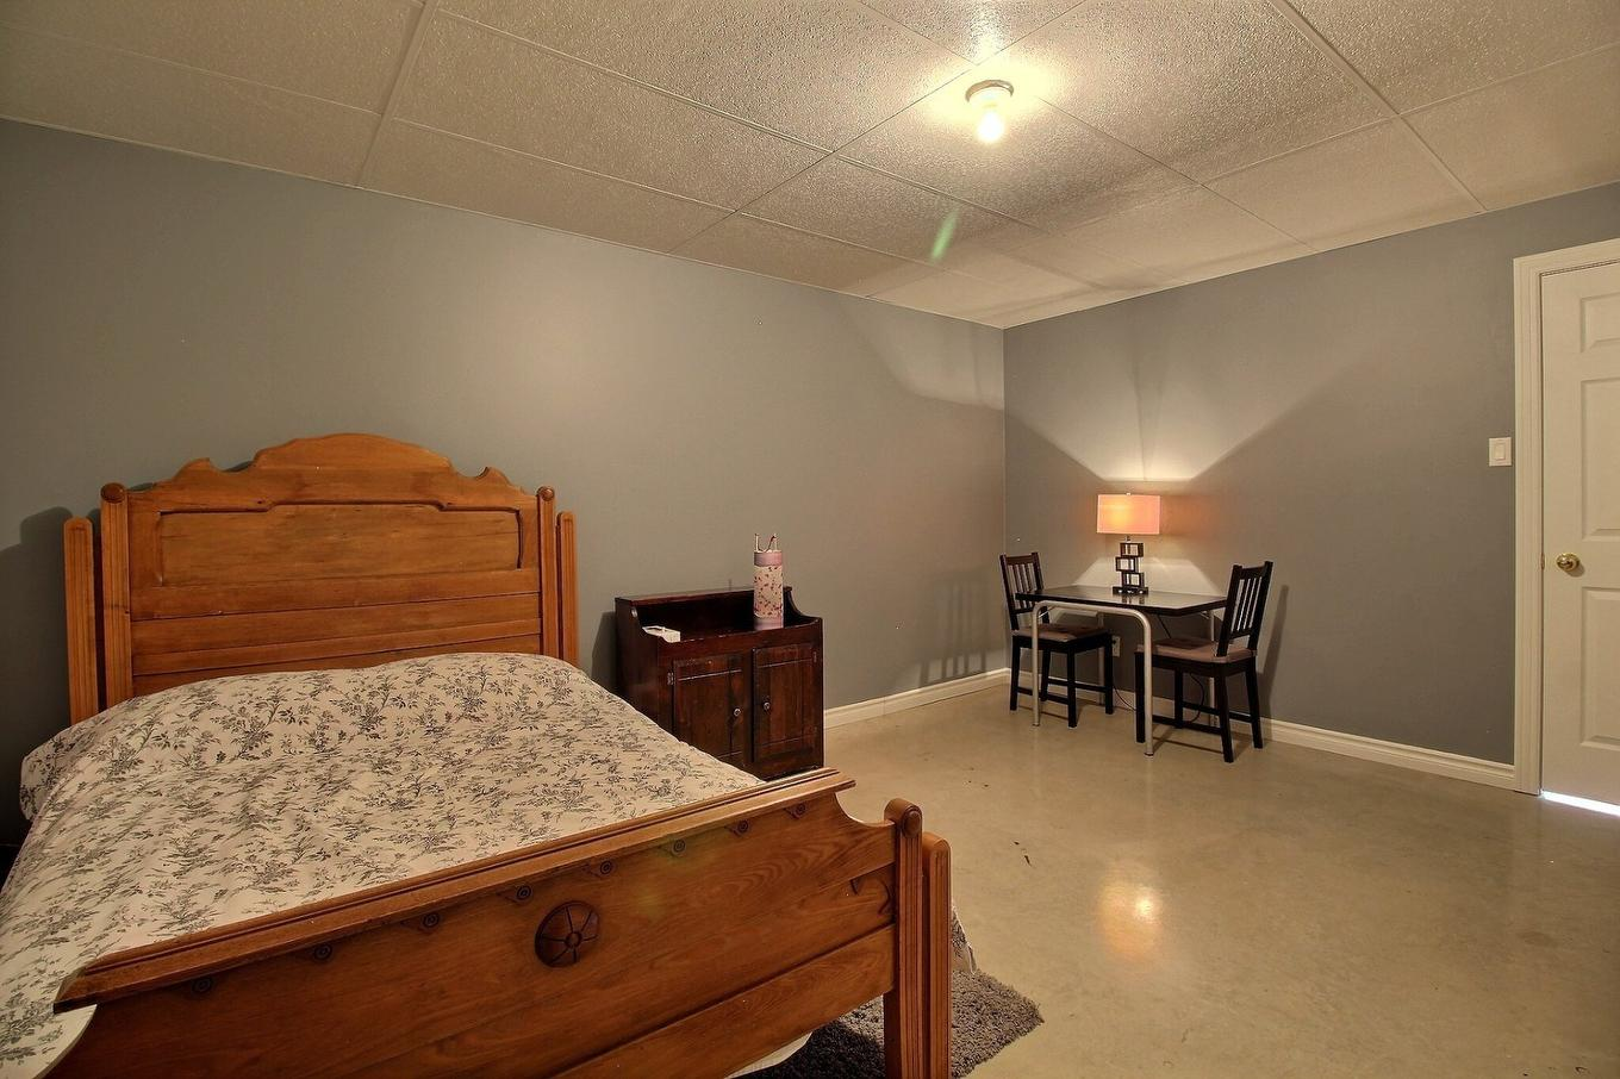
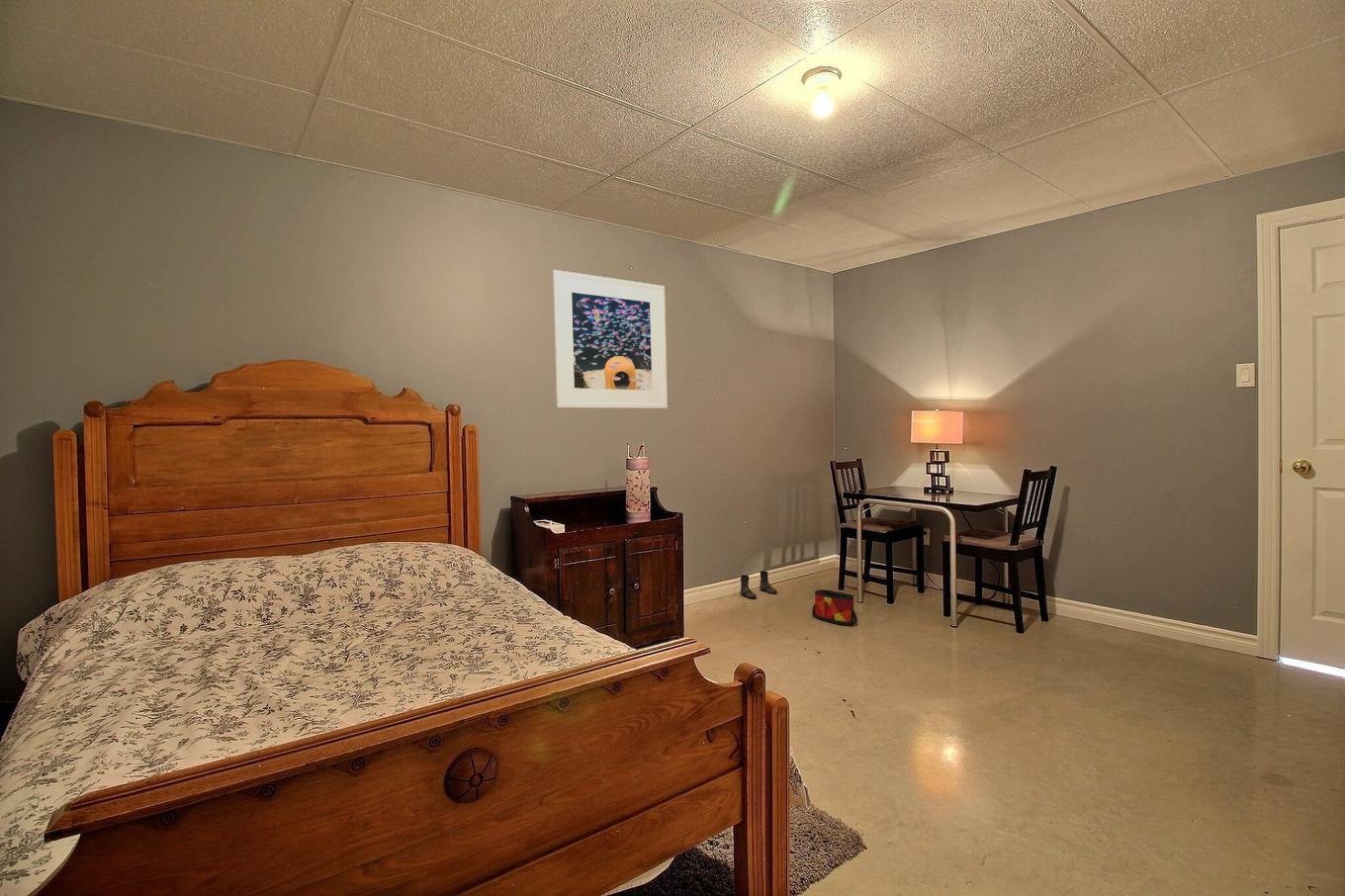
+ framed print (612, 343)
+ boots (760, 585)
+ bag (835, 605)
